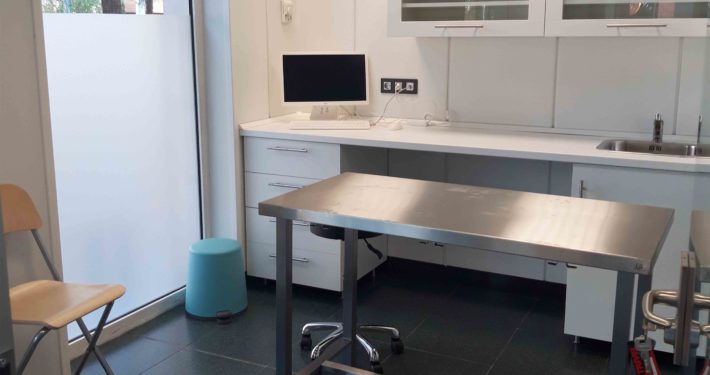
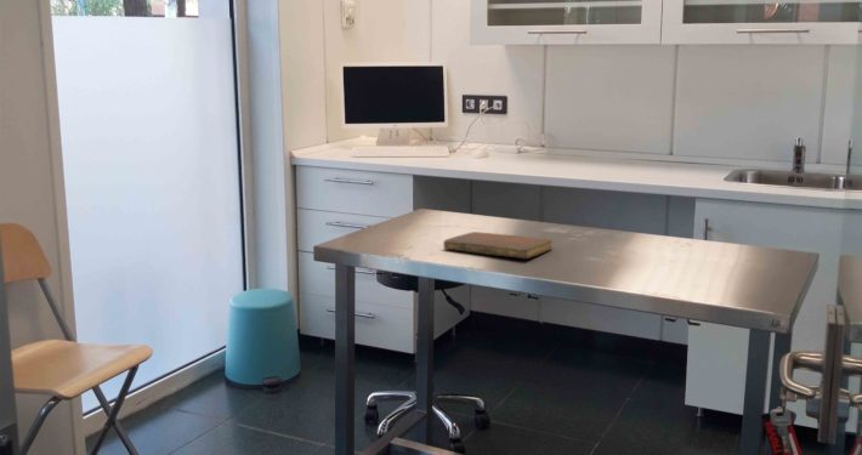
+ notebook (498, 244)
